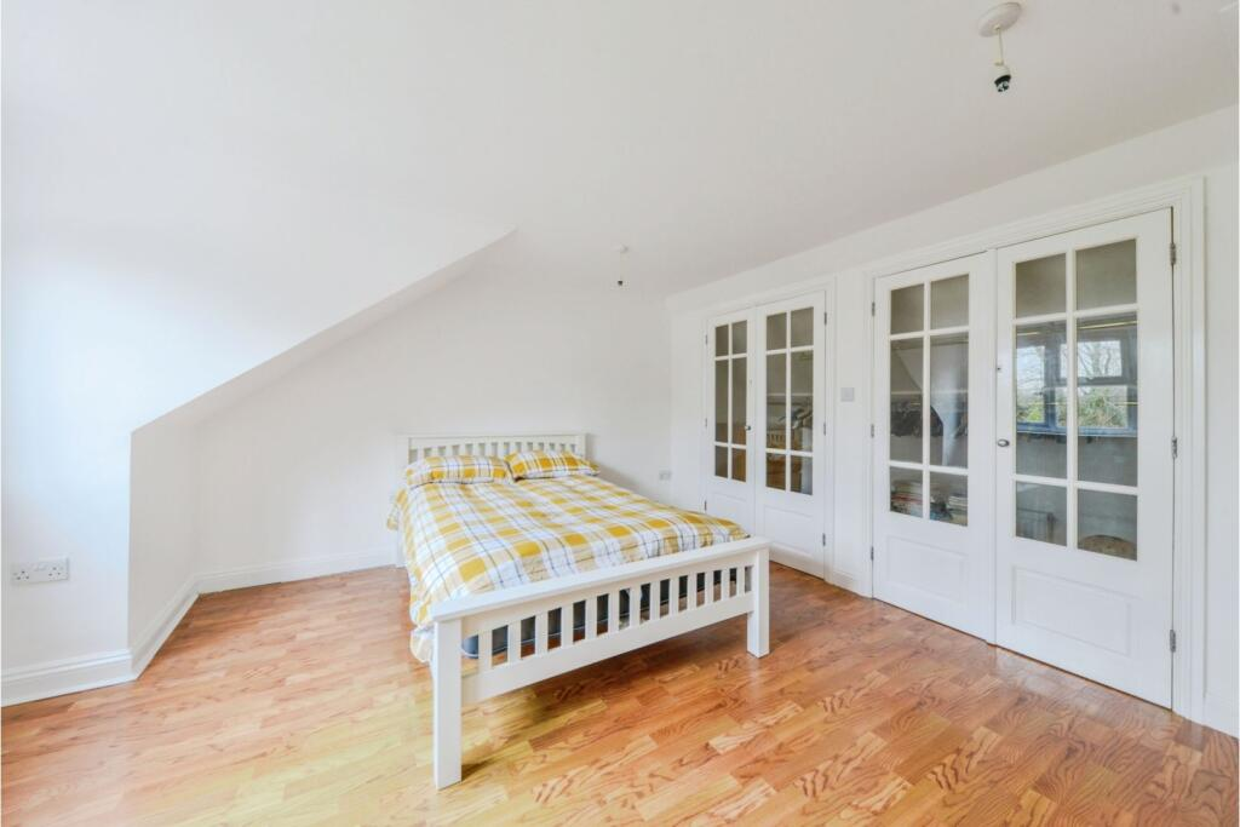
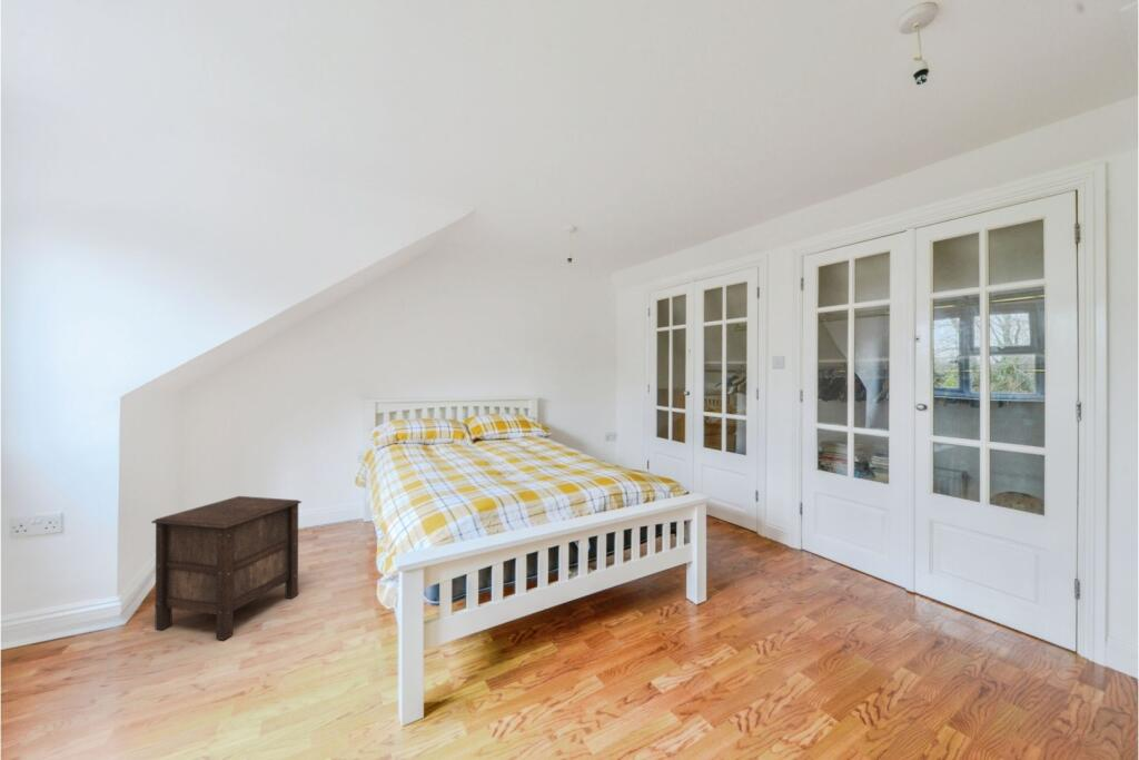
+ nightstand (231, 560)
